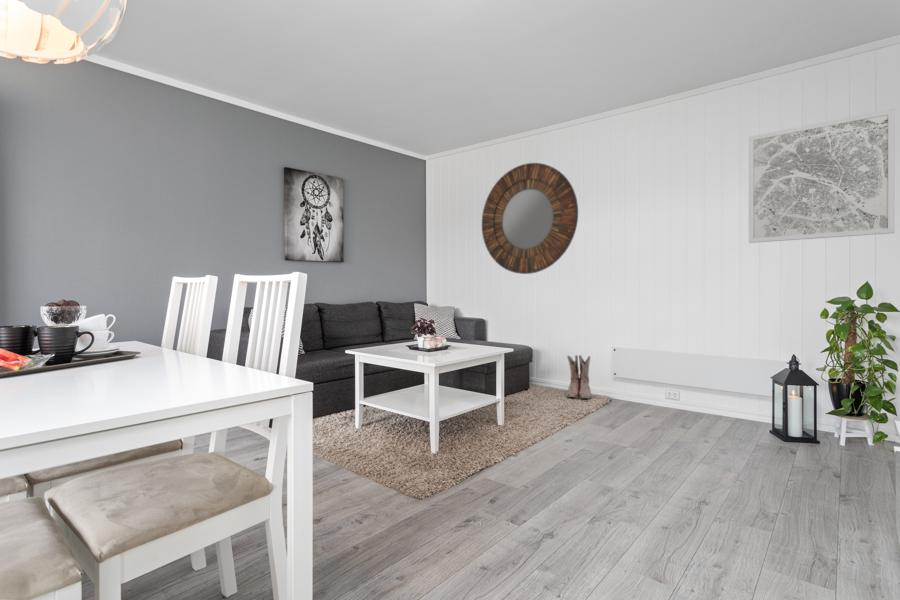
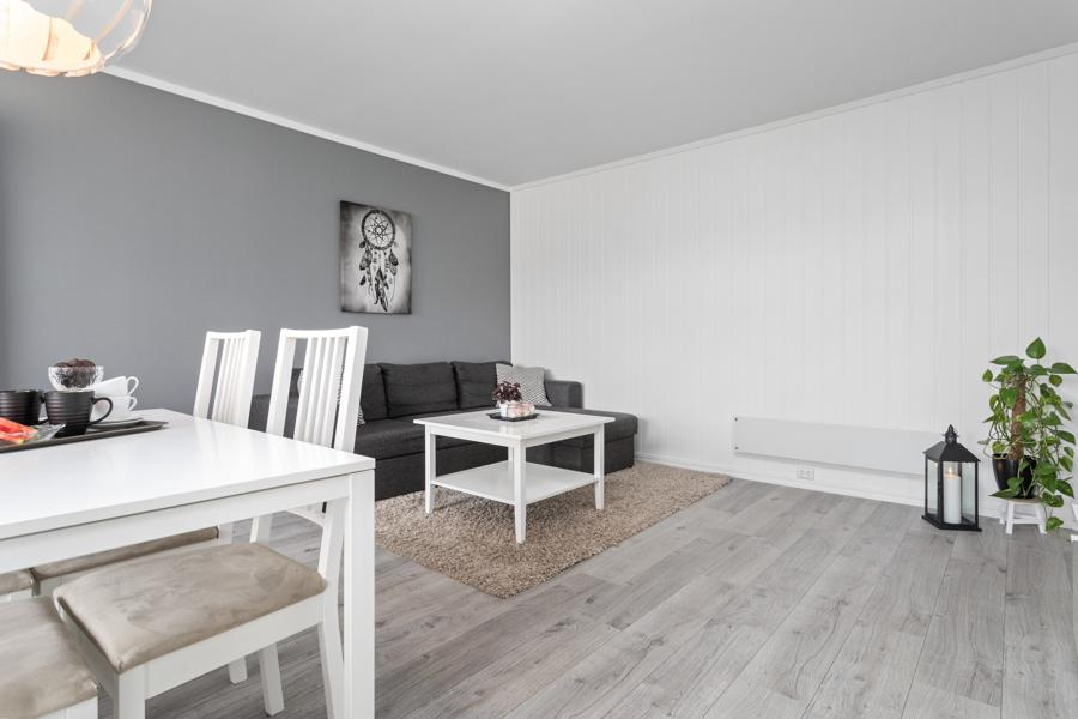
- boots (579, 375)
- wall art (815, 181)
- home mirror (526, 219)
